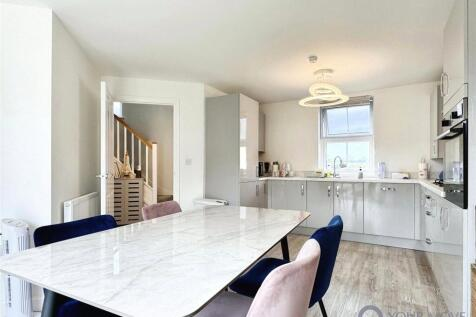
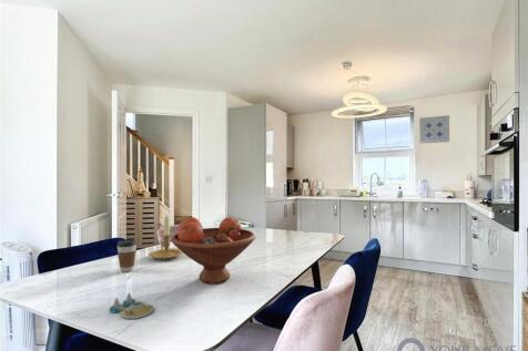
+ wall art (434, 130)
+ salt and pepper shaker set (132, 303)
+ candle holder (165, 235)
+ coffee cup (126, 255)
+ fruit bowl (214, 248)
